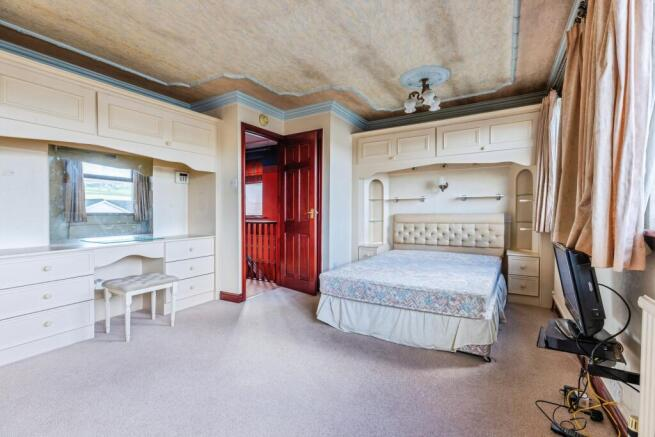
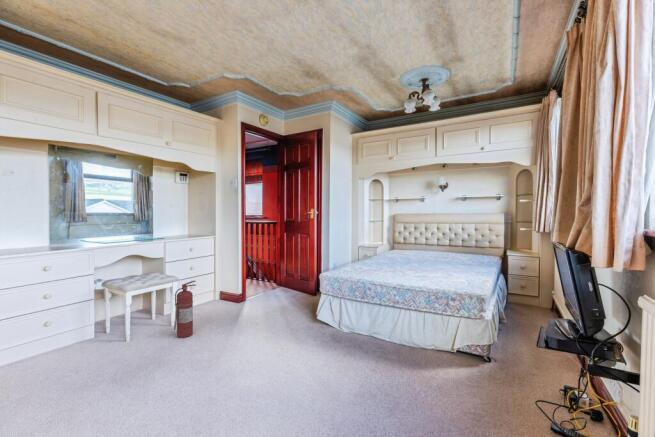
+ fire extinguisher (185, 308)
